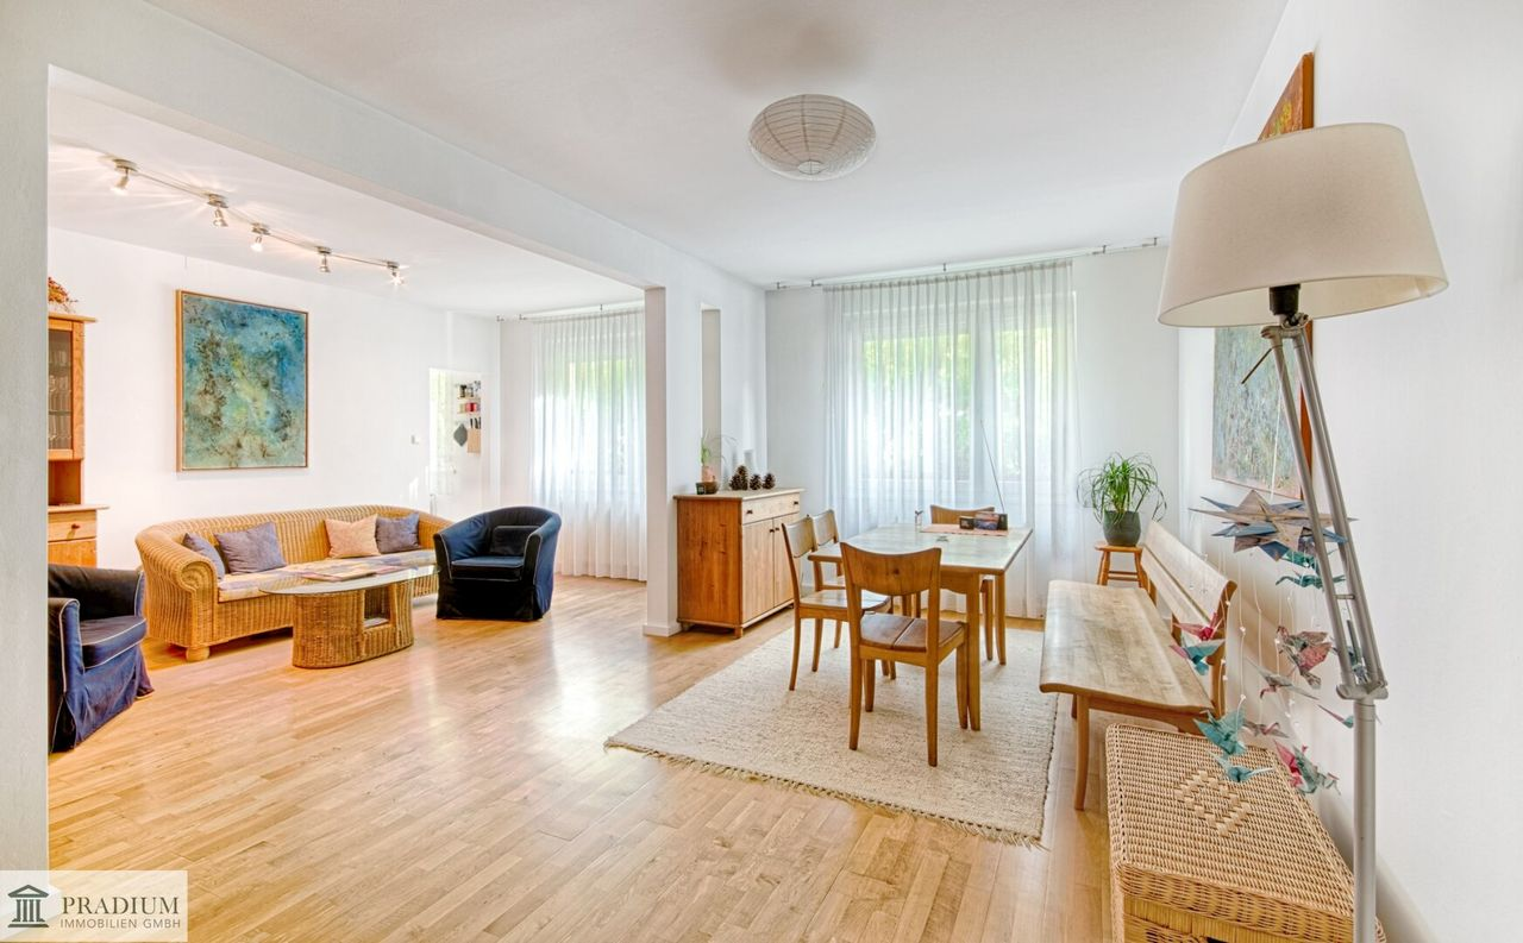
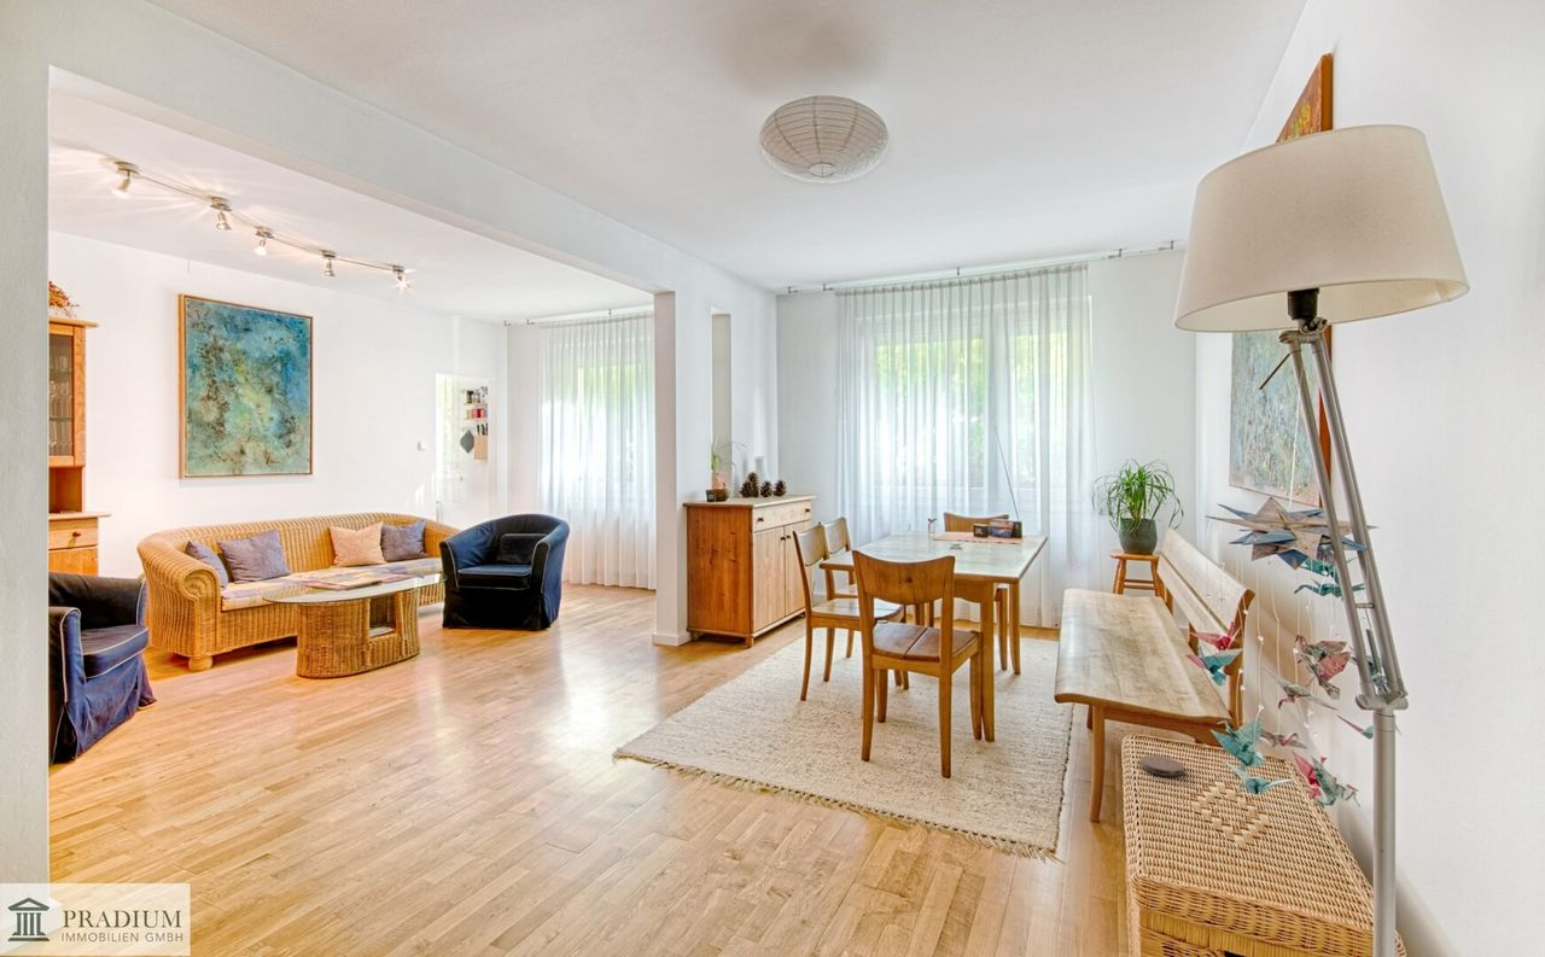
+ coaster (1161, 765)
